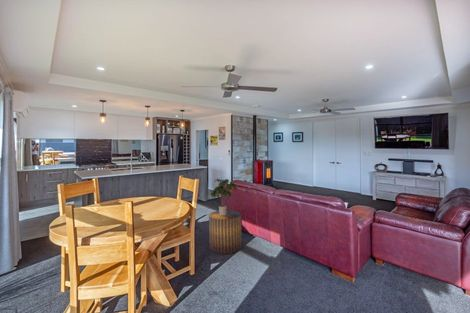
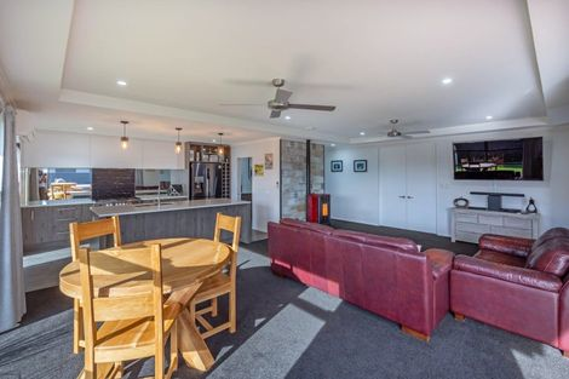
- potted plant (222, 195)
- stool (225, 230)
